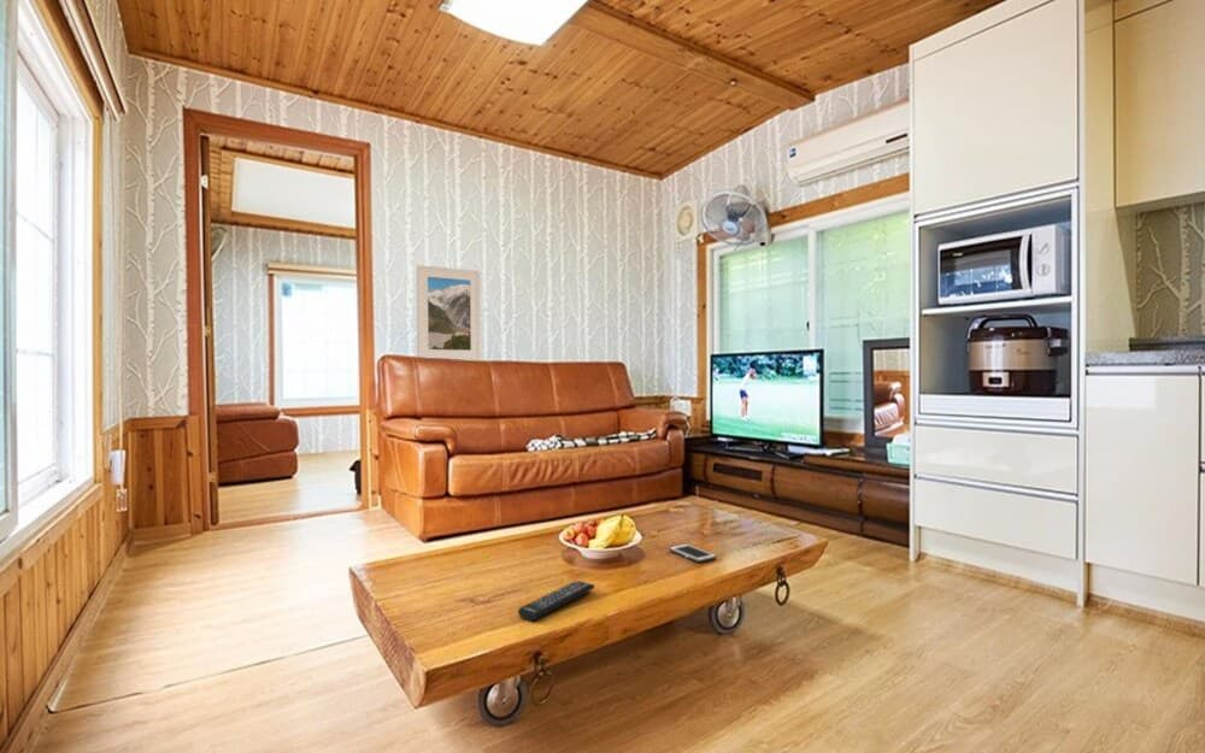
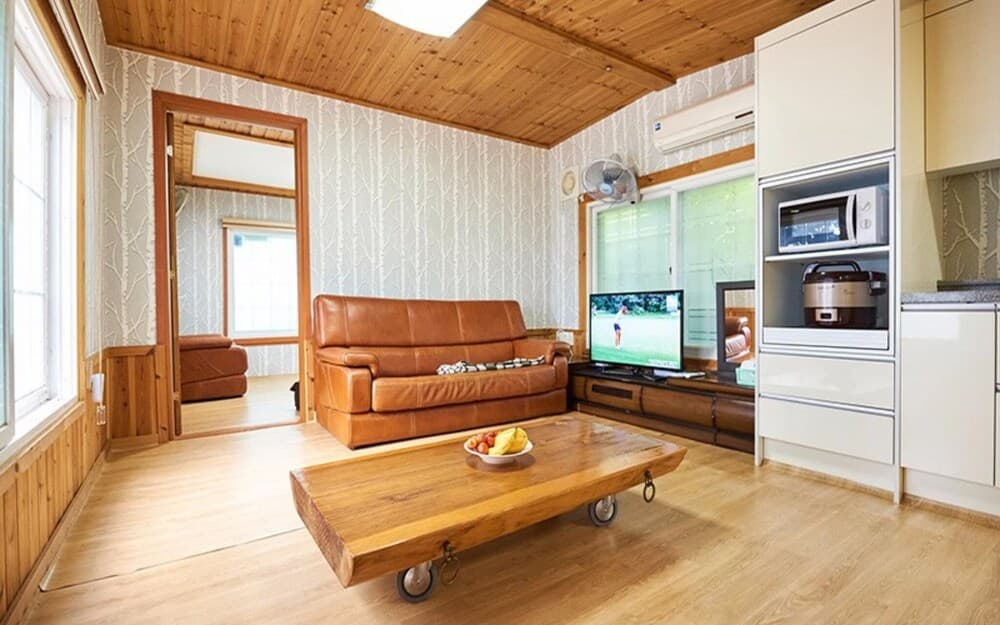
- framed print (449, 313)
- cell phone (692, 552)
- remote control (558, 599)
